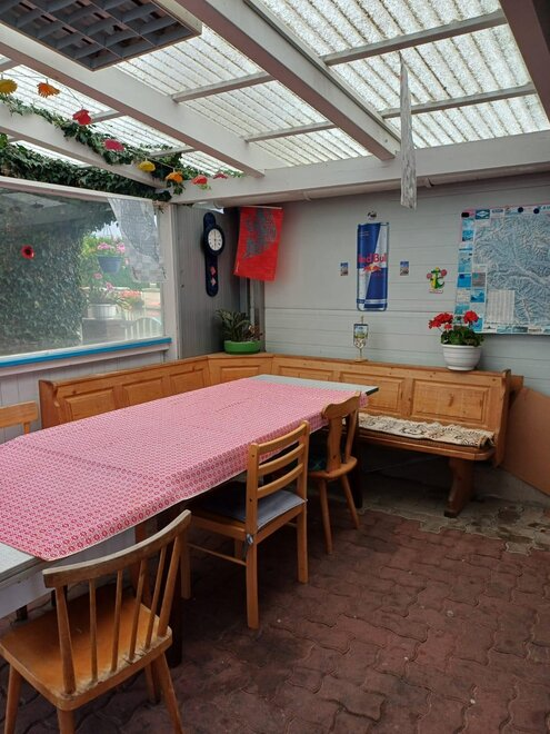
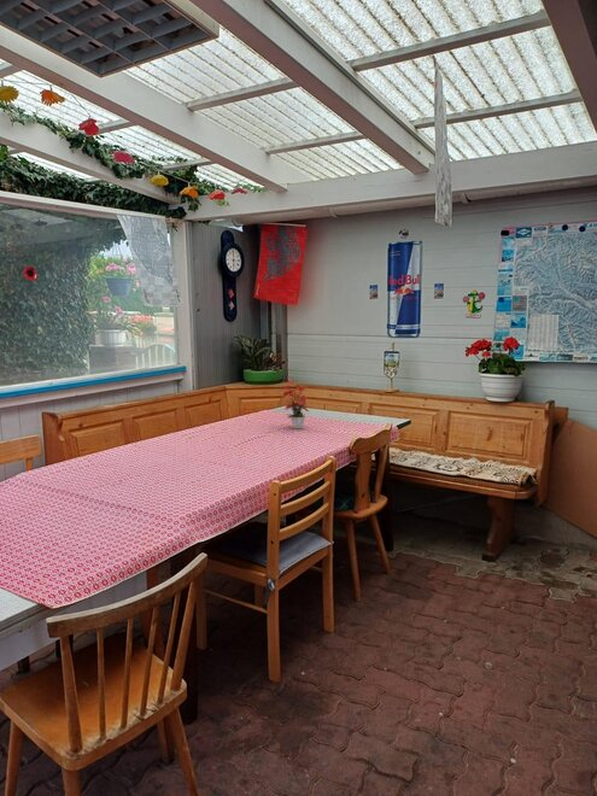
+ potted flower (297, 403)
